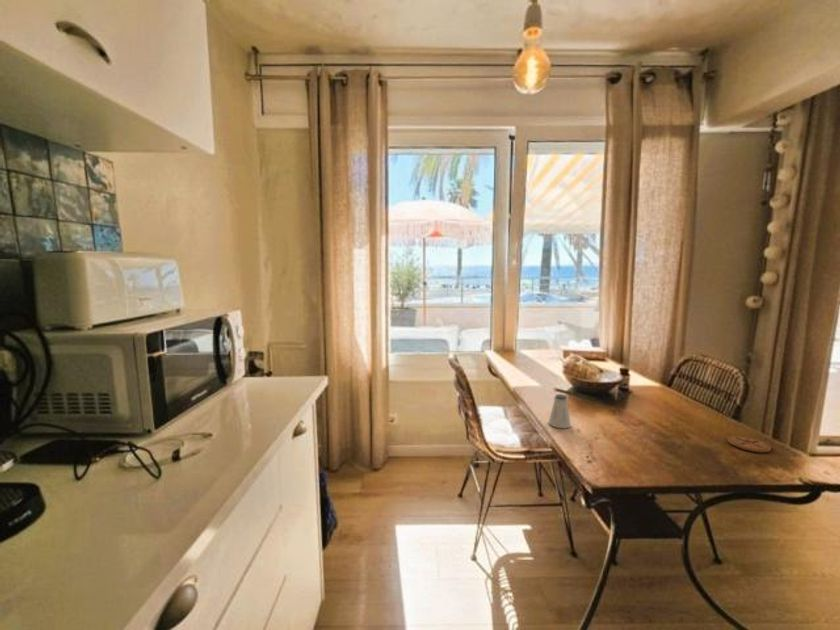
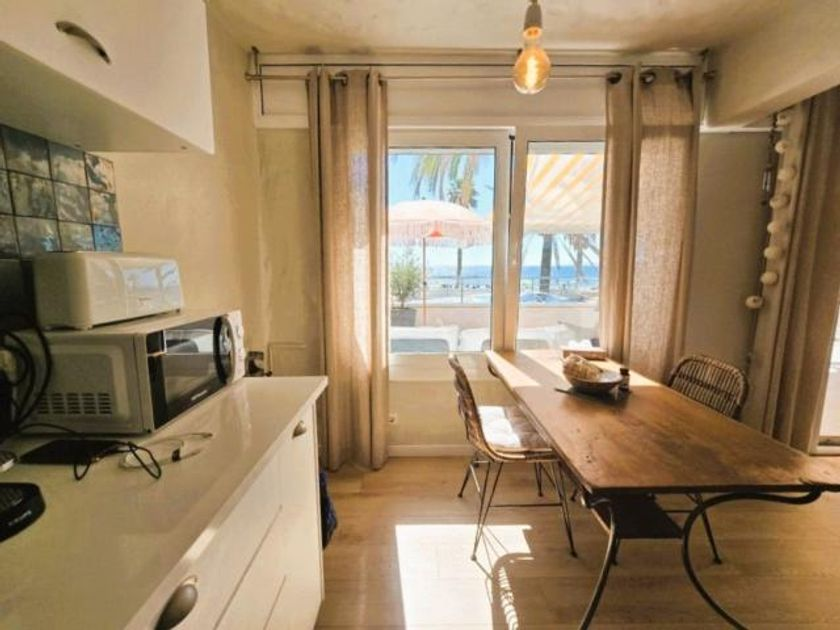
- saltshaker (560, 409)
- coaster (748, 443)
